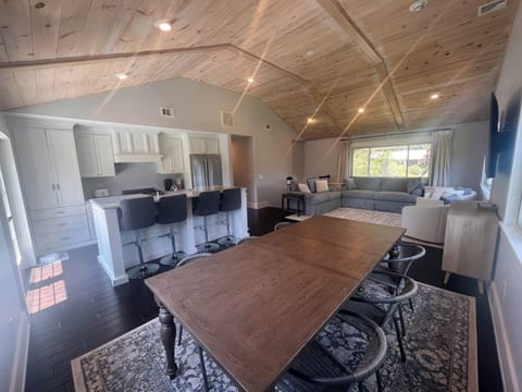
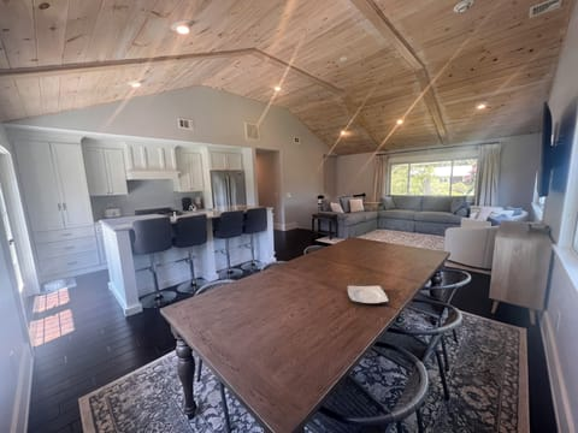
+ plate (366, 295)
